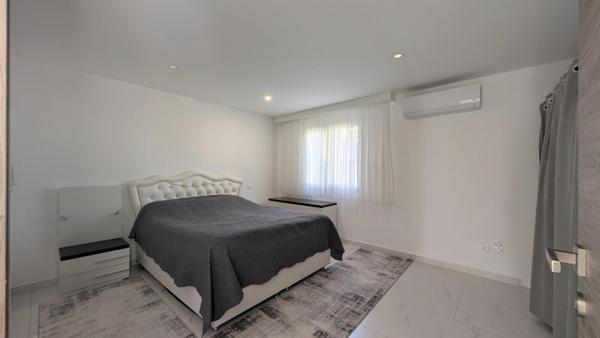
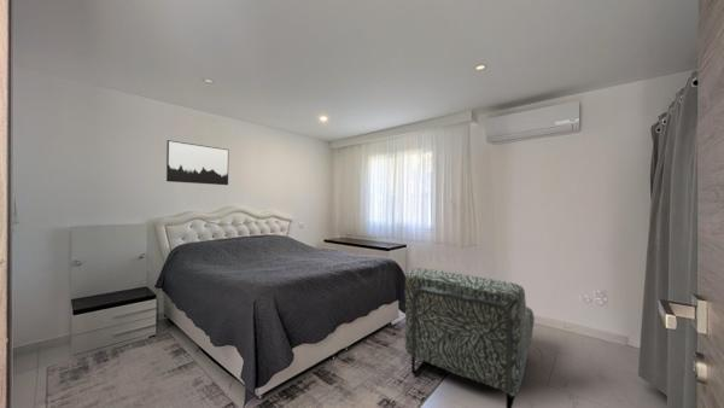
+ wall art (199, 164)
+ armchair (472, 315)
